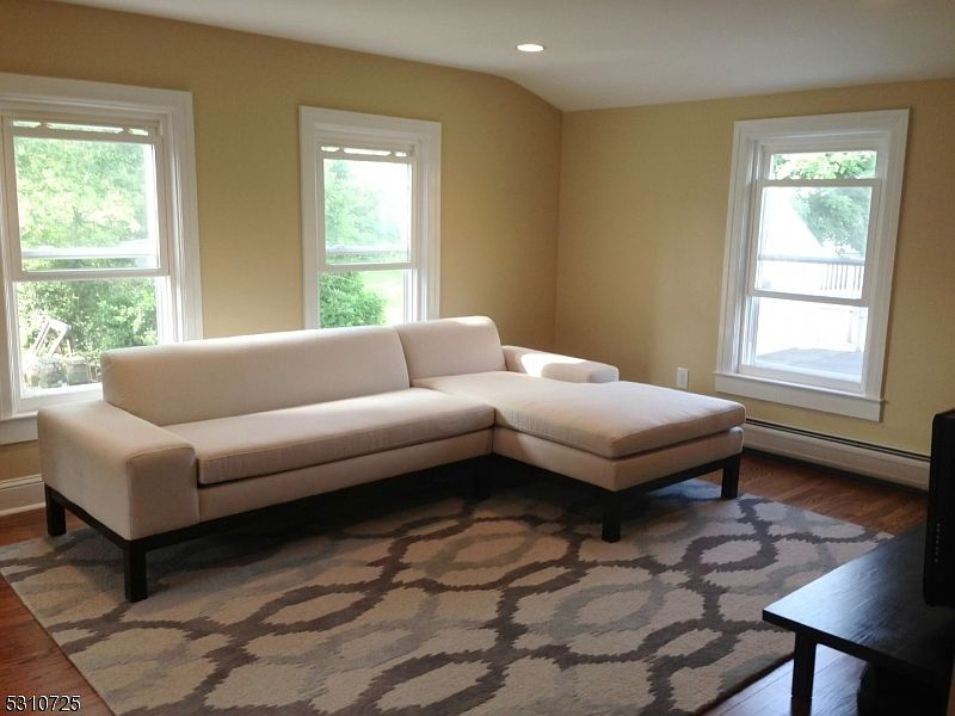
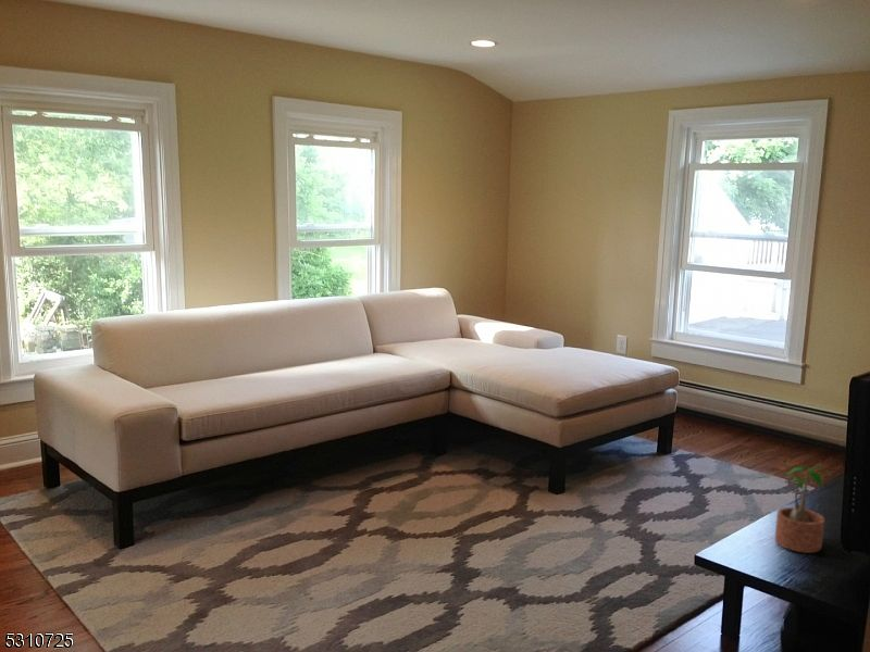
+ potted plant (804, 505)
